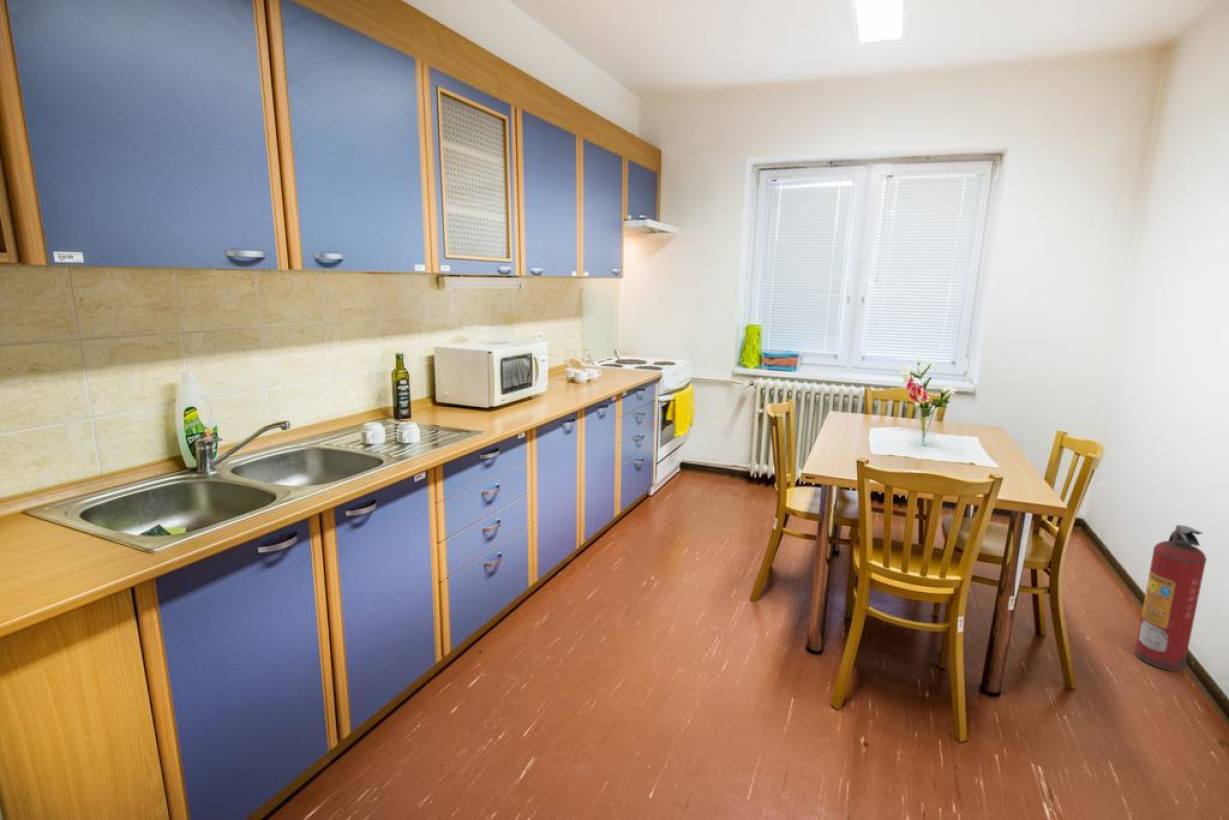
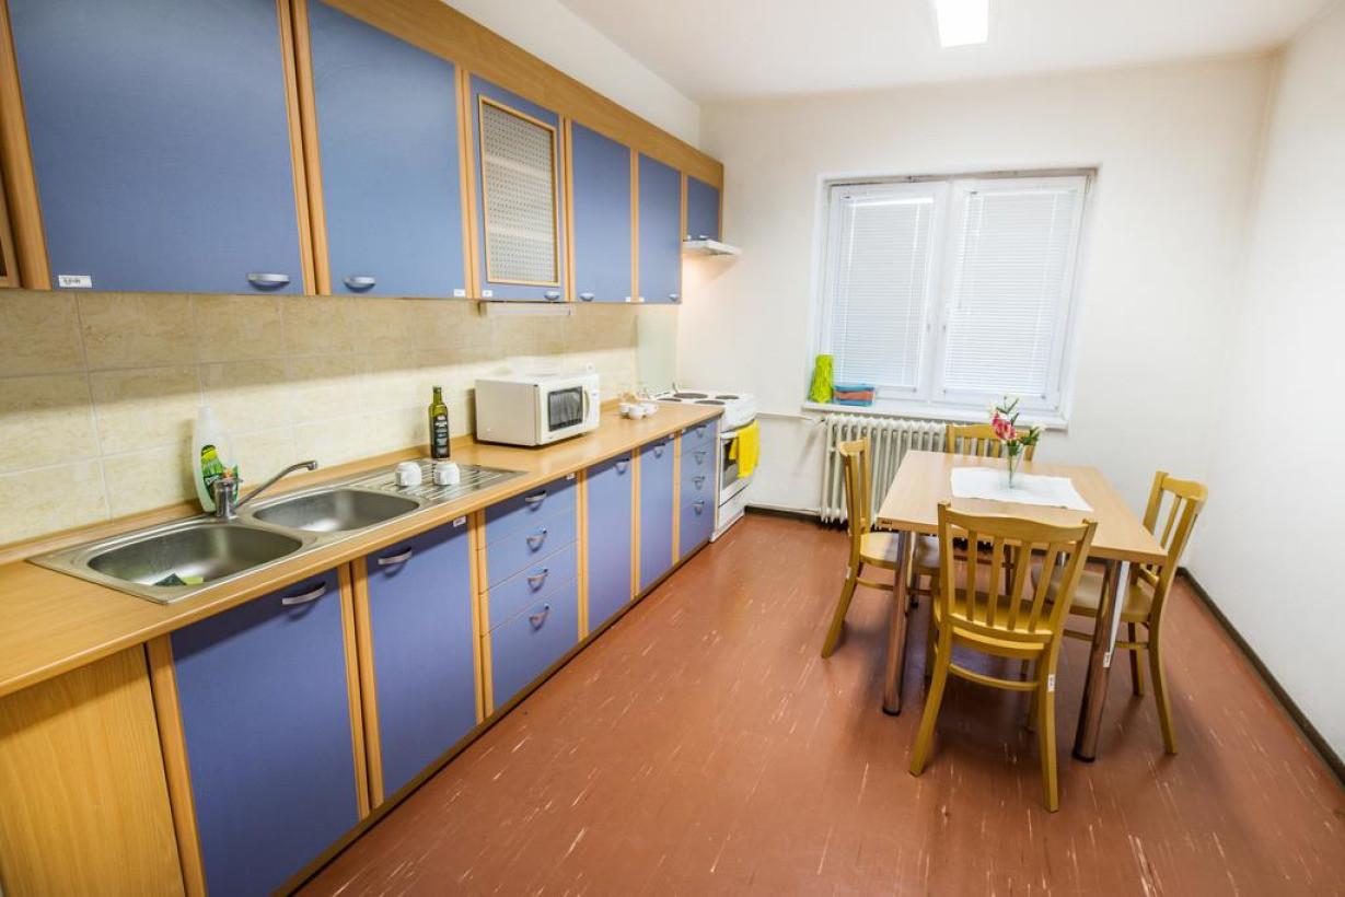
- fire extinguisher (1171, 592)
